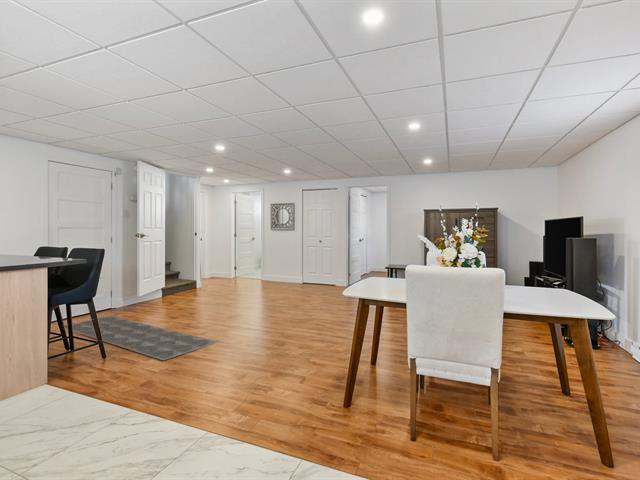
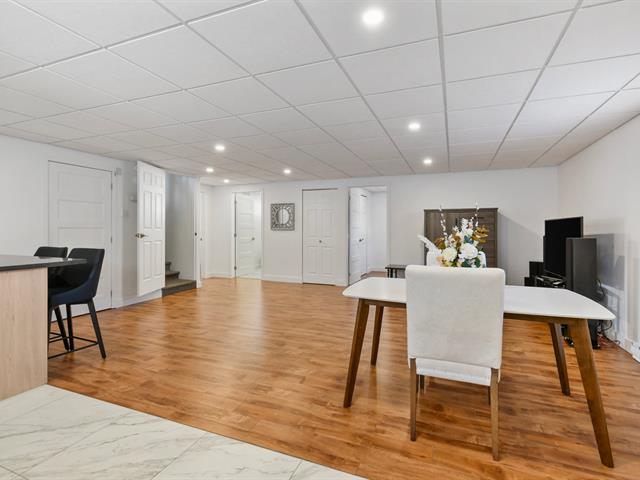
- rug (132, 333)
